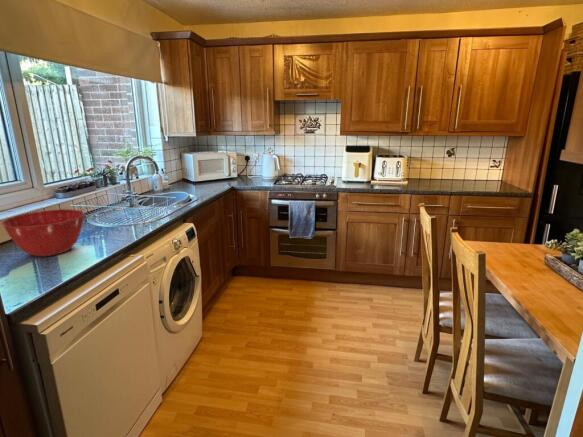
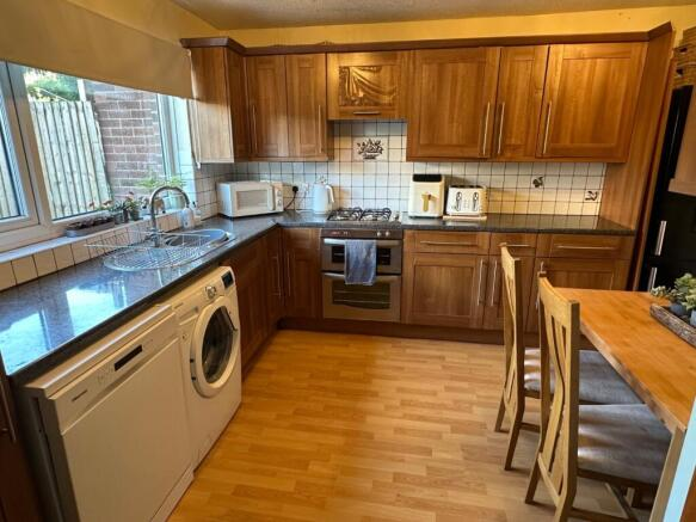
- mixing bowl (48, 234)
